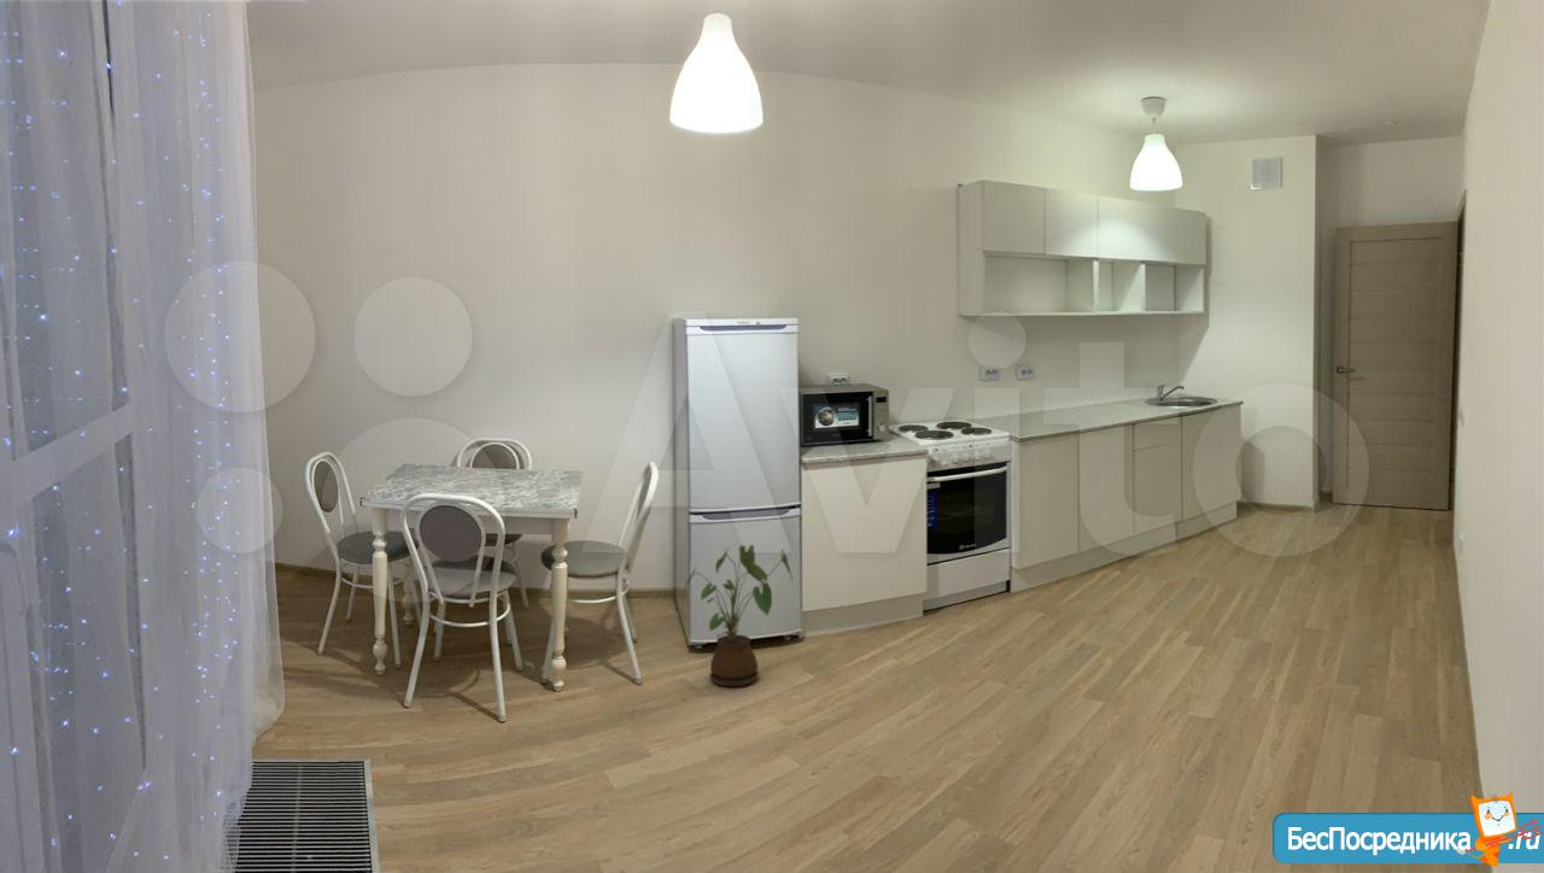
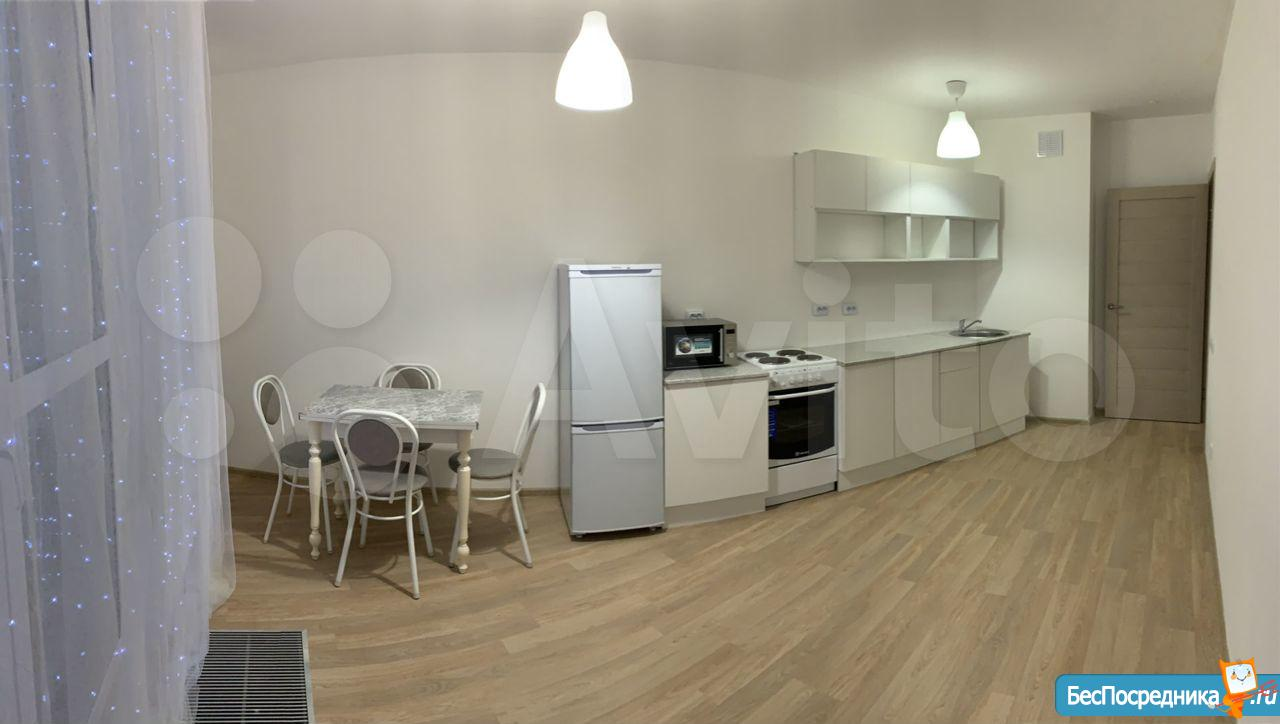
- house plant (739, 616)
